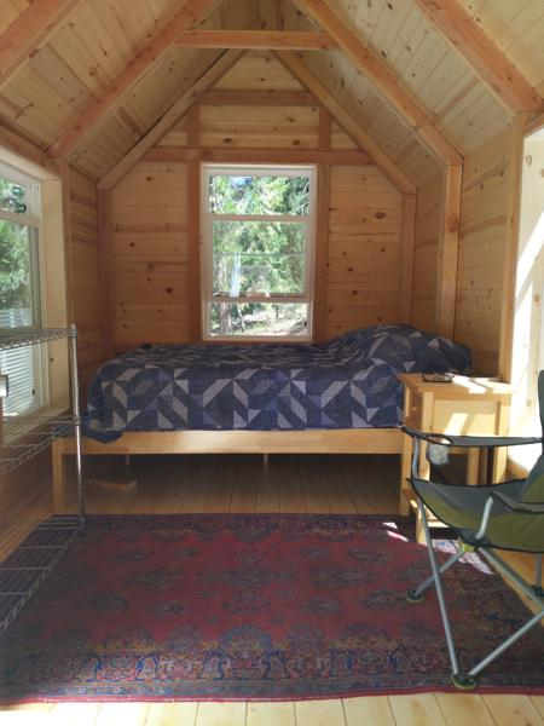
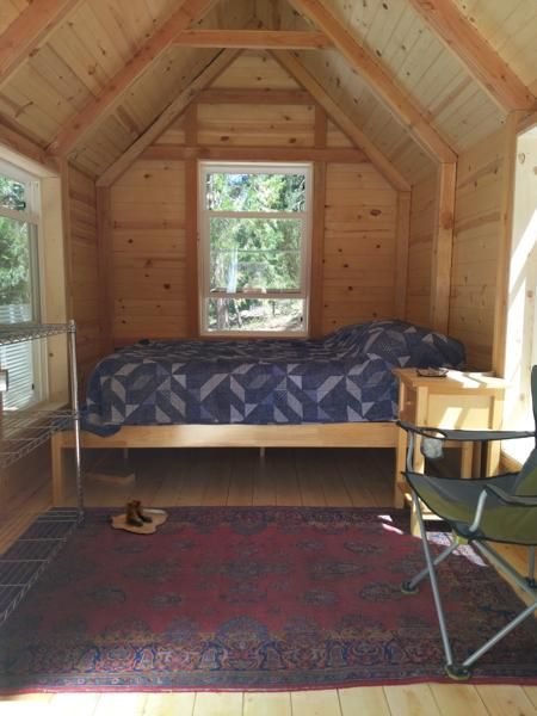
+ boots (140, 511)
